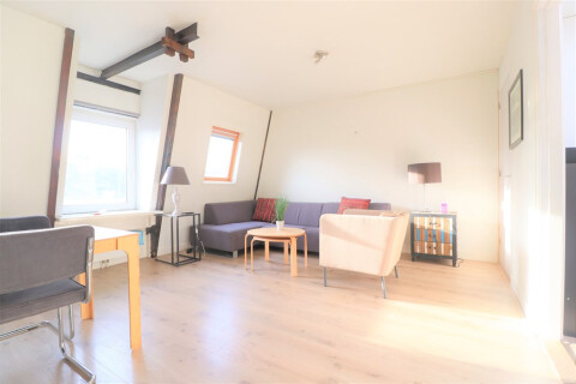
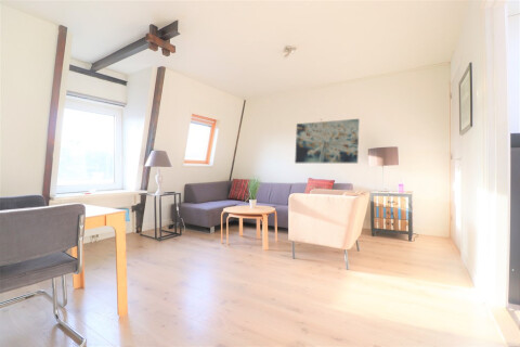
+ wall art (325, 142)
